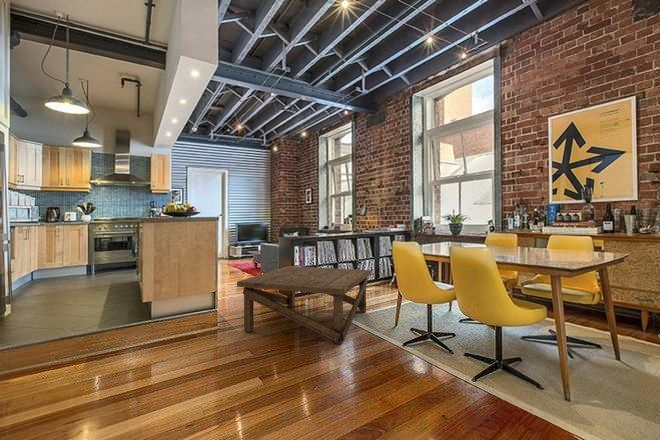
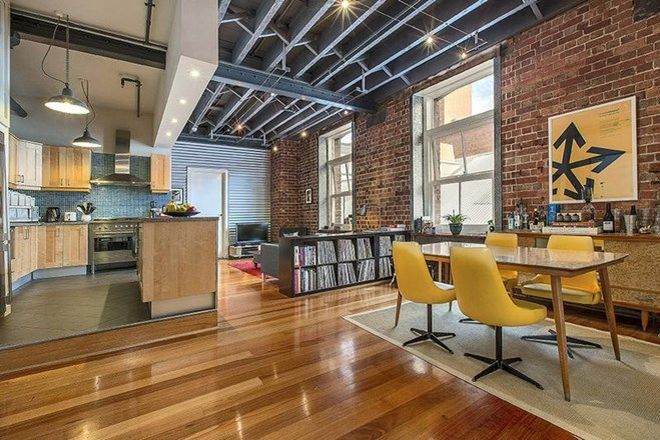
- coffee table (310, 292)
